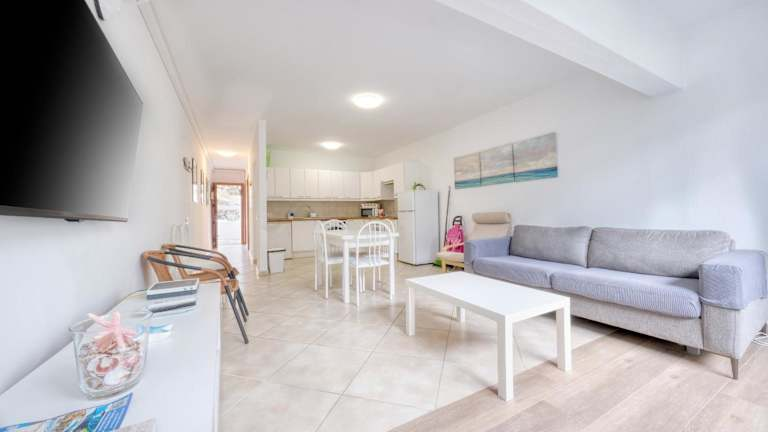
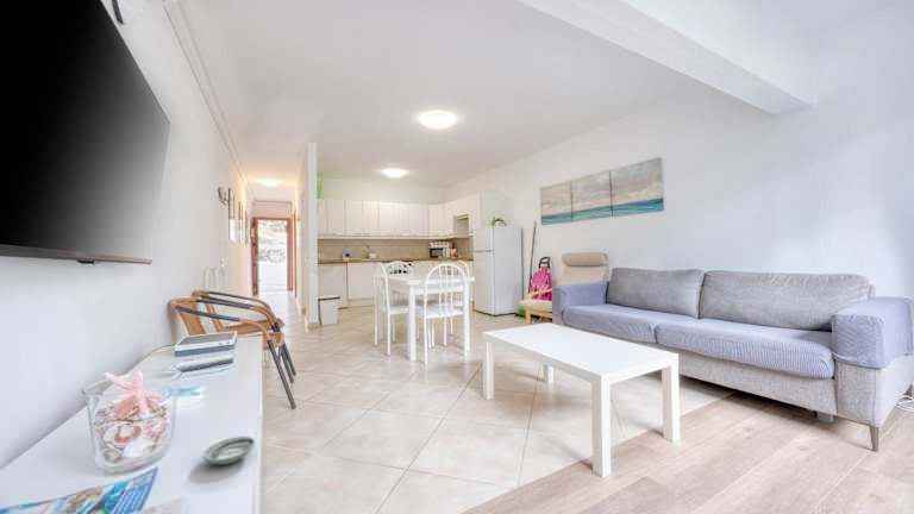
+ saucer (230, 452)
